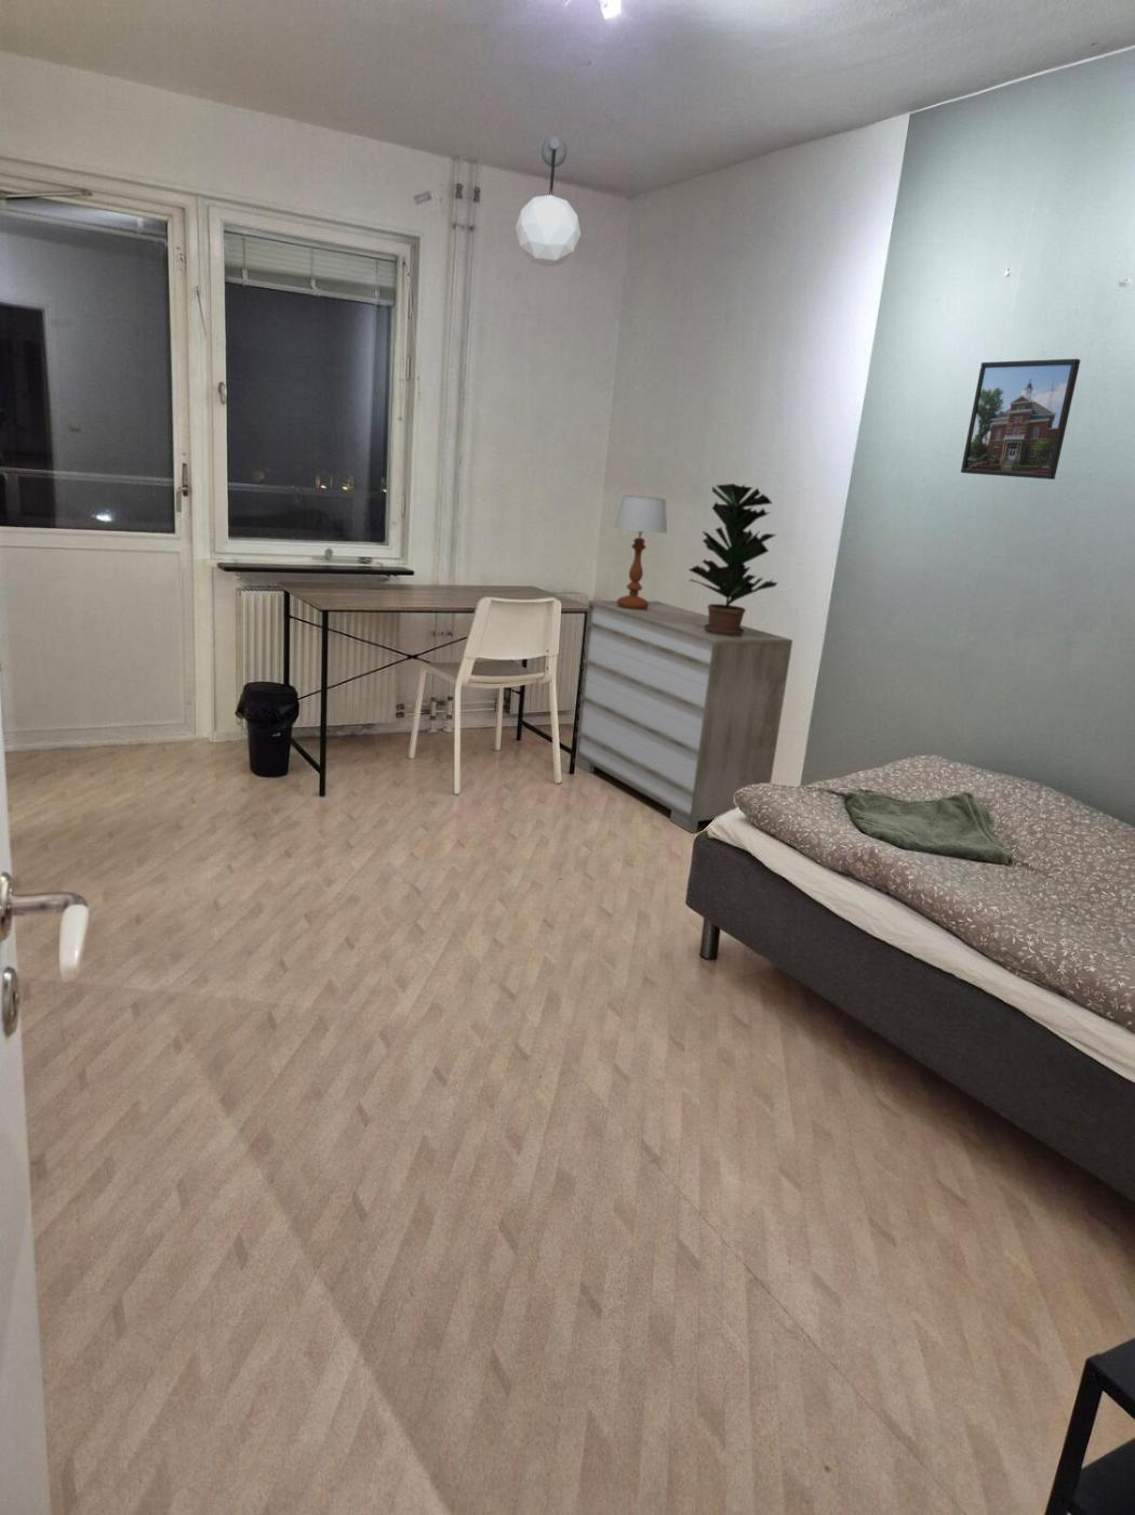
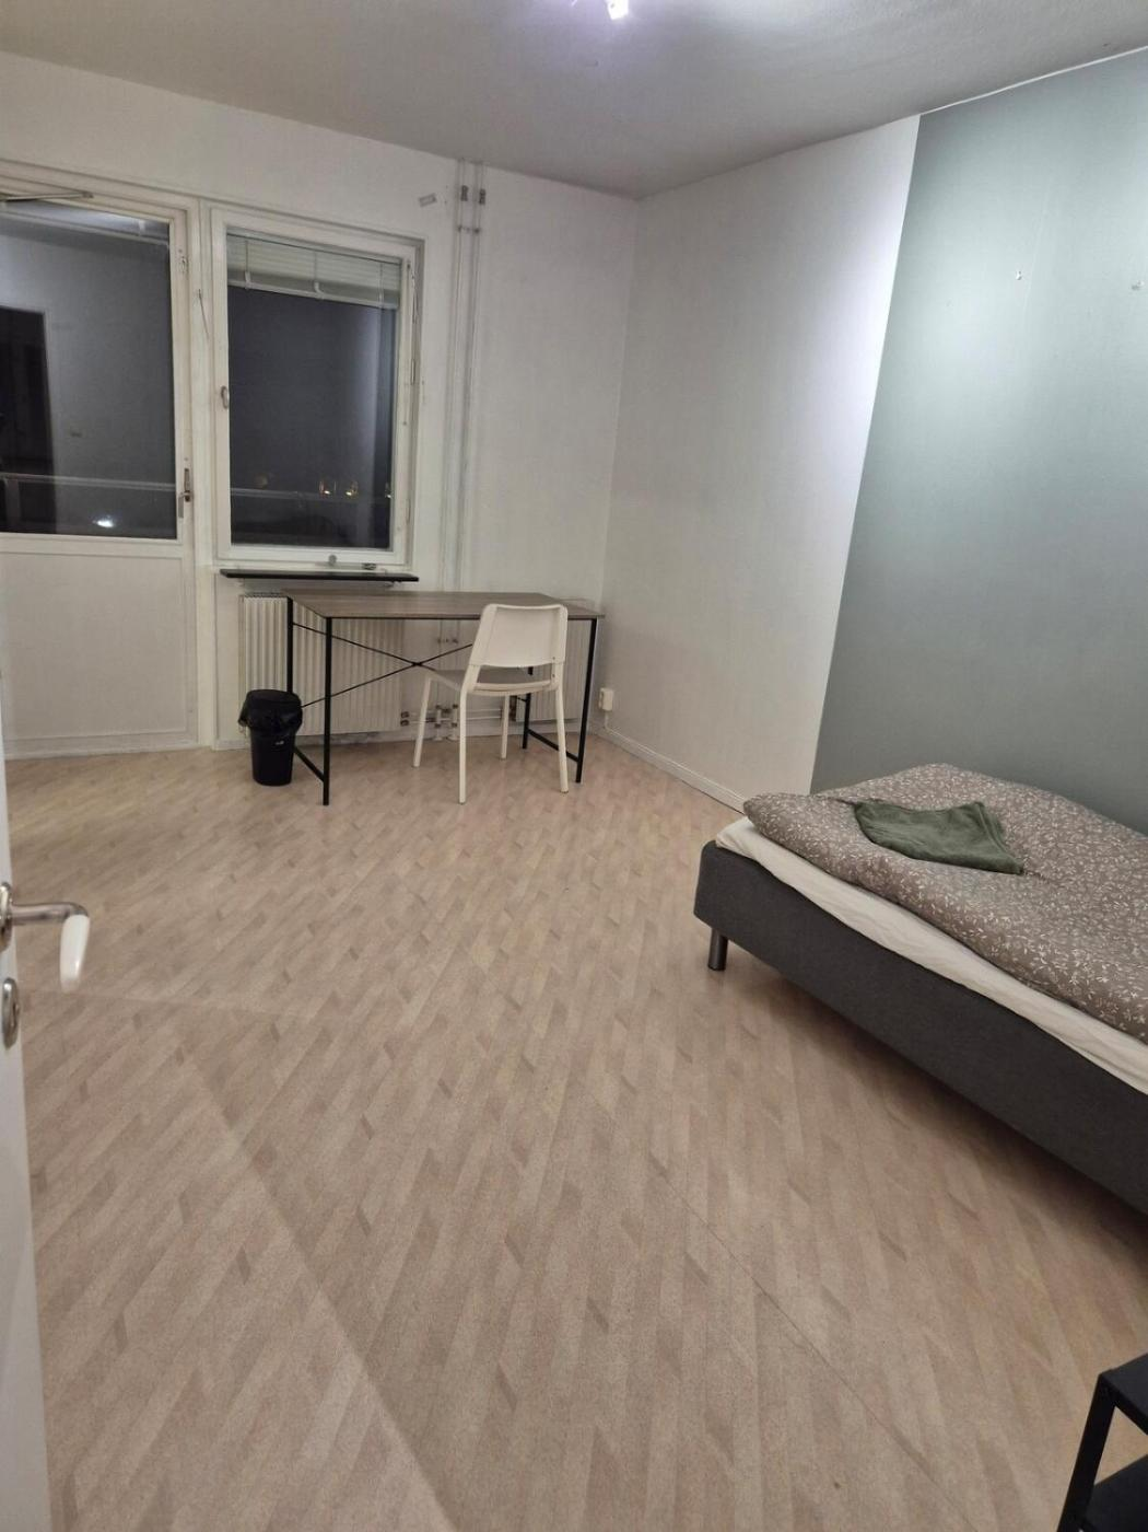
- dresser (672, 706)
- potted plant (728, 558)
- table lamp (638, 552)
- pendant lamp (550, 199)
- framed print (1016, 419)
